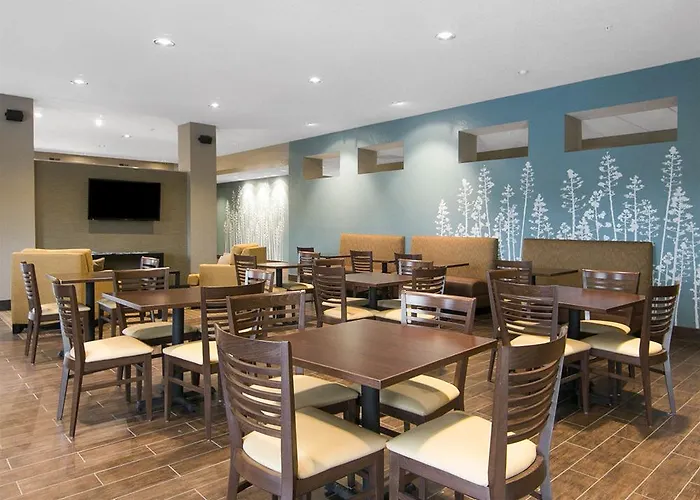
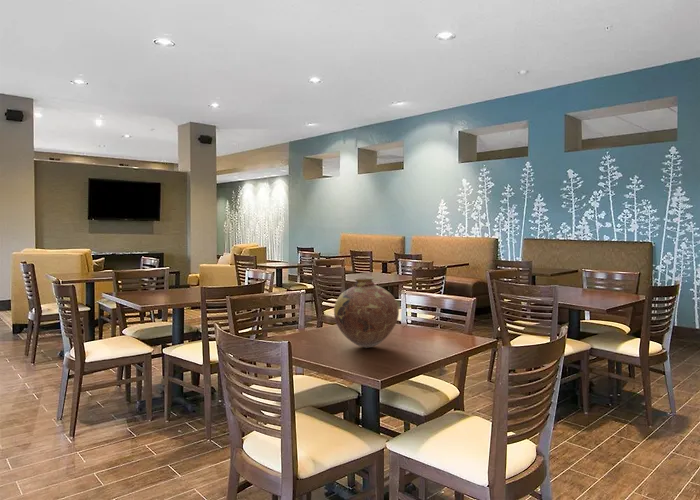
+ vase (366, 312)
